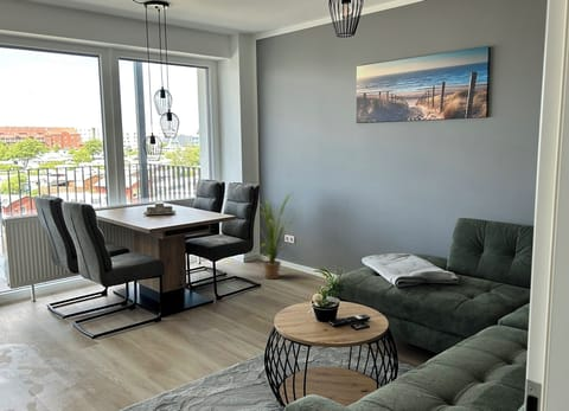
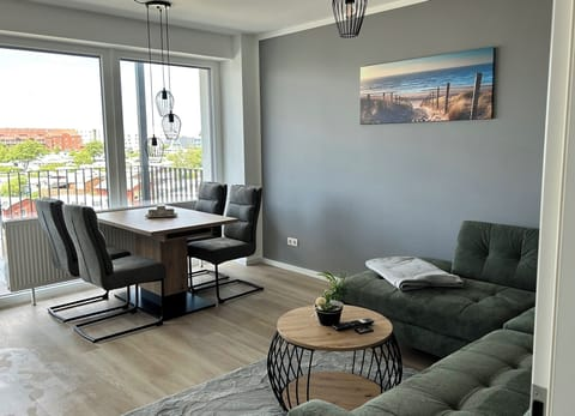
- house plant (274, 236)
